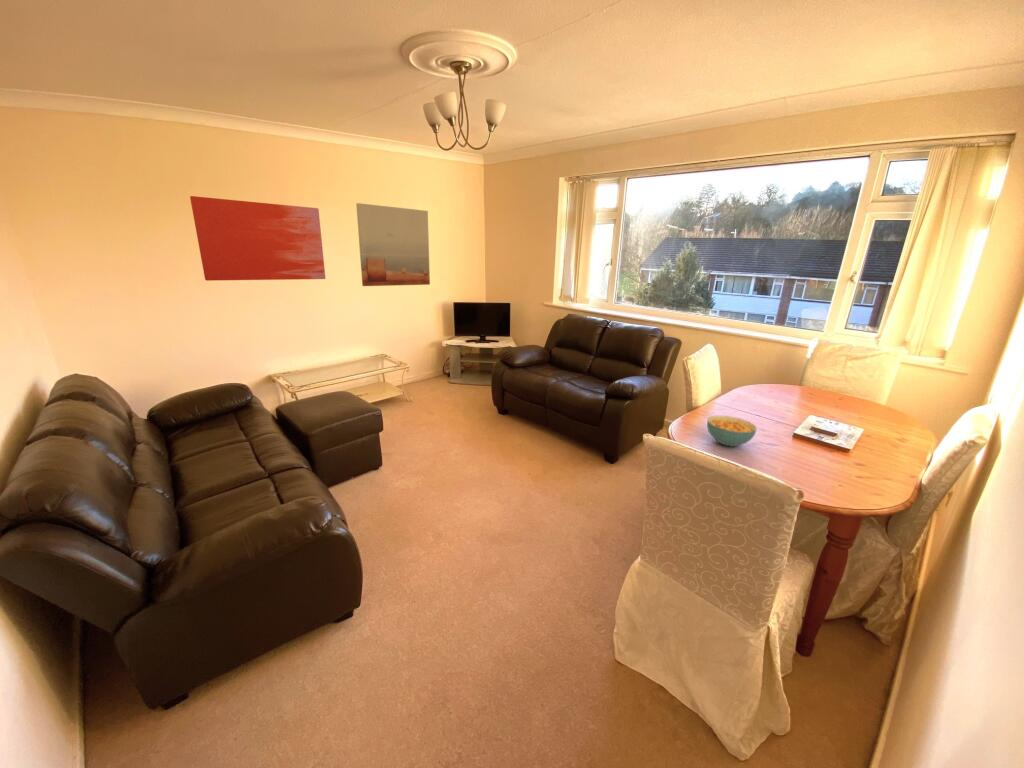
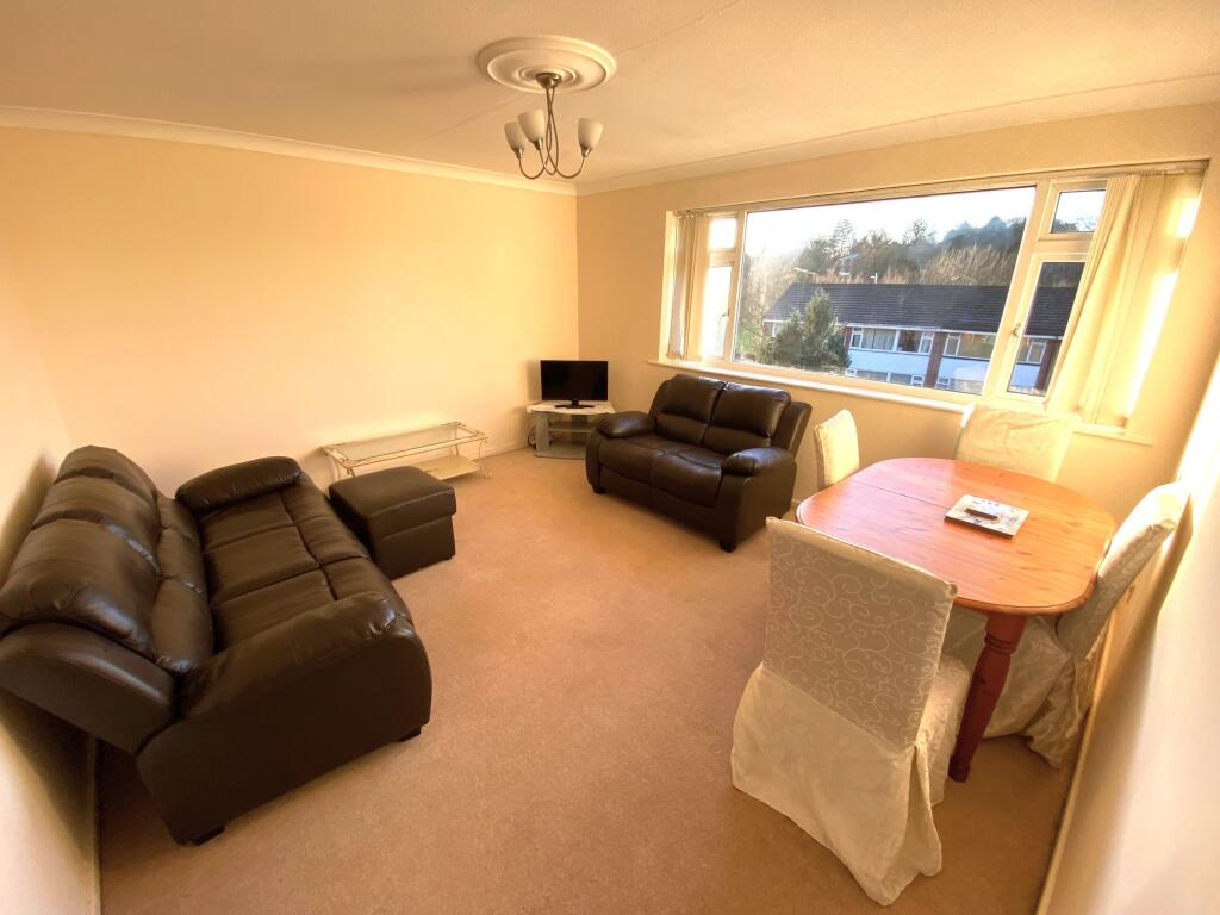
- wall art (265, 242)
- wall art (395, 247)
- cereal bowl (729, 433)
